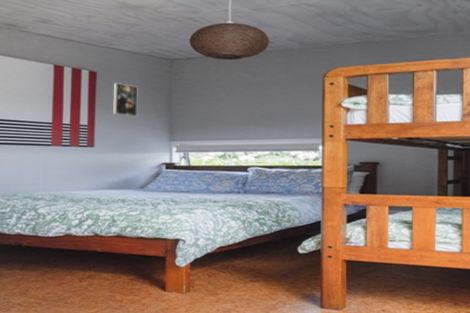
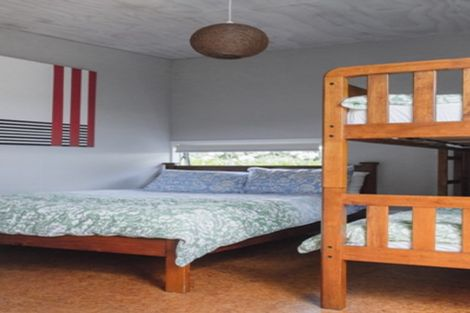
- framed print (125, 100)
